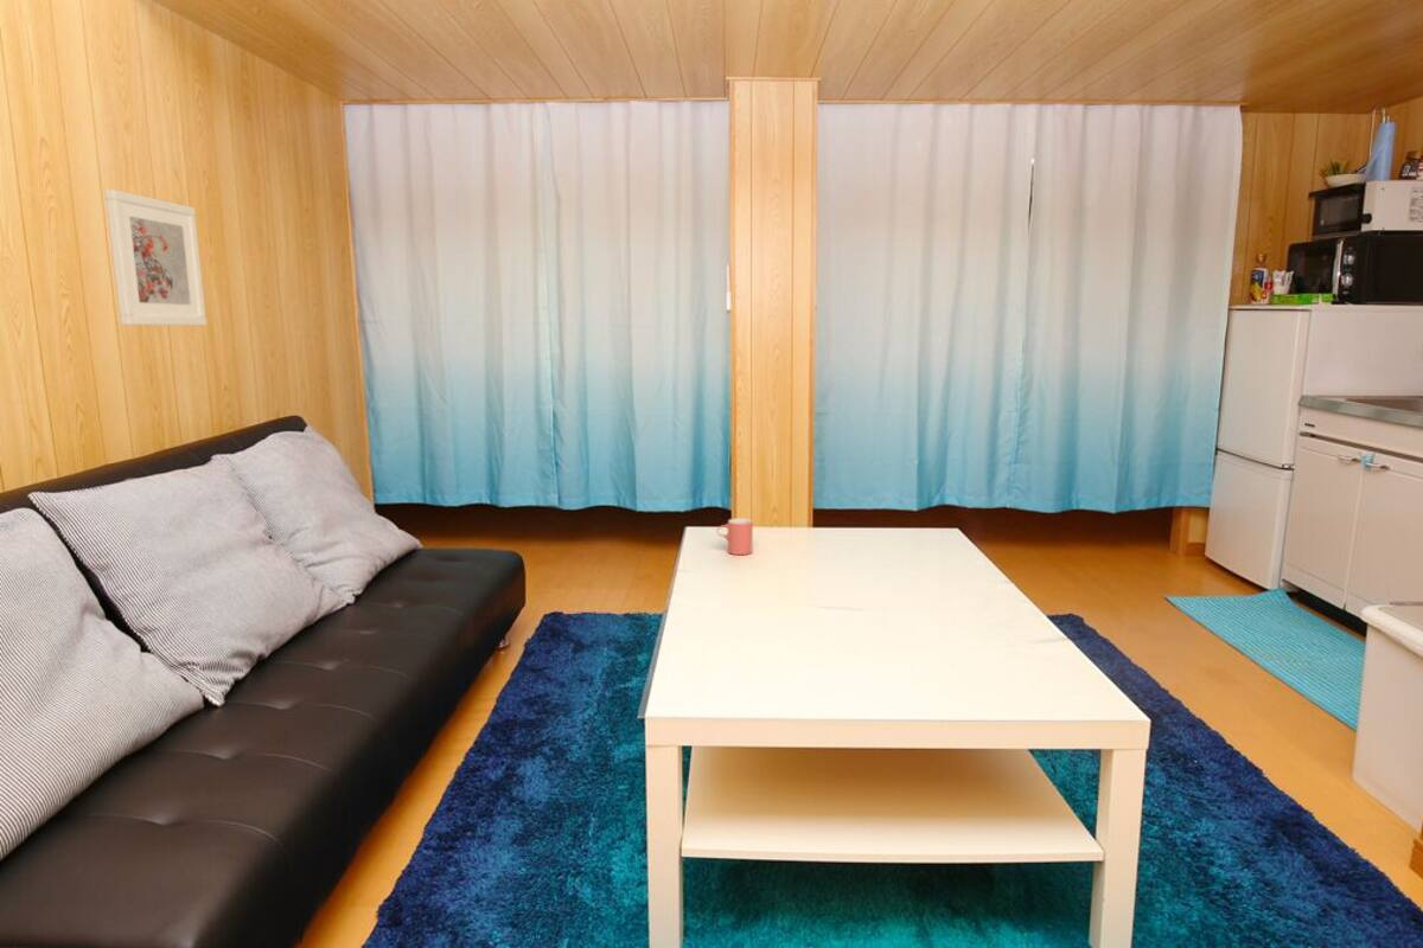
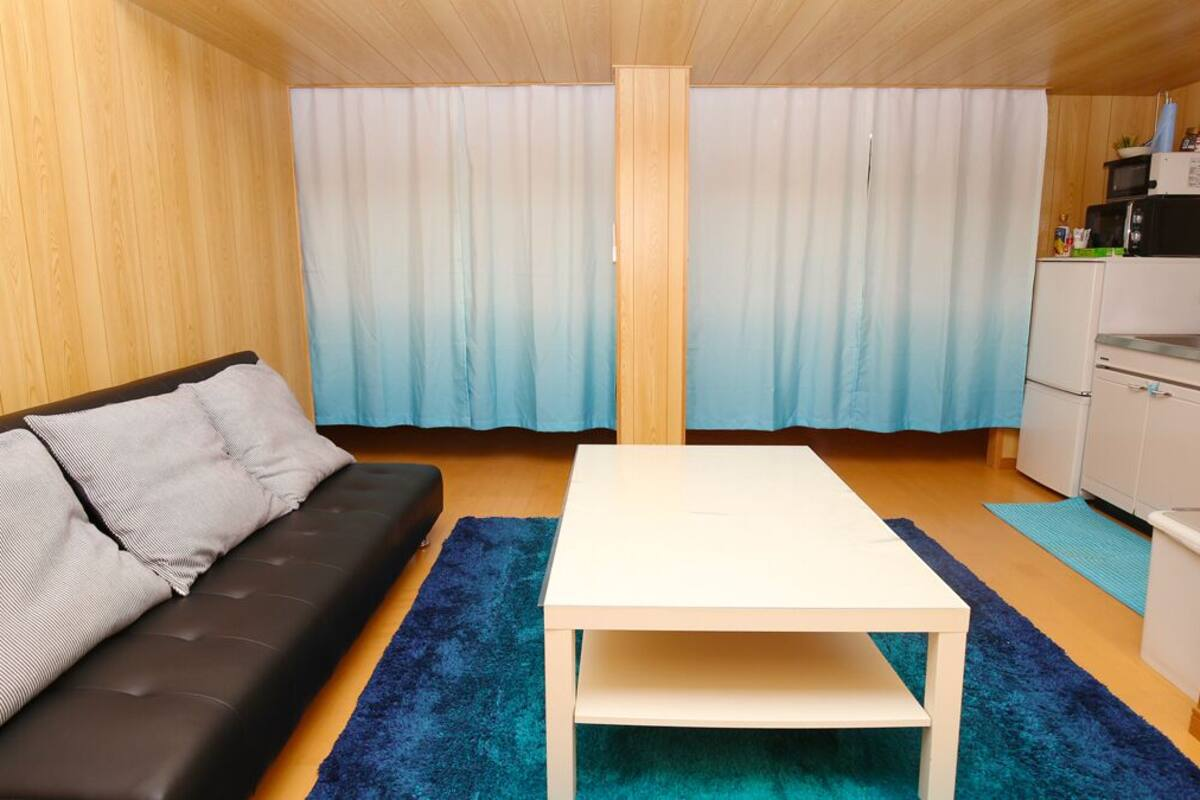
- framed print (159, 262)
- cup (734, 536)
